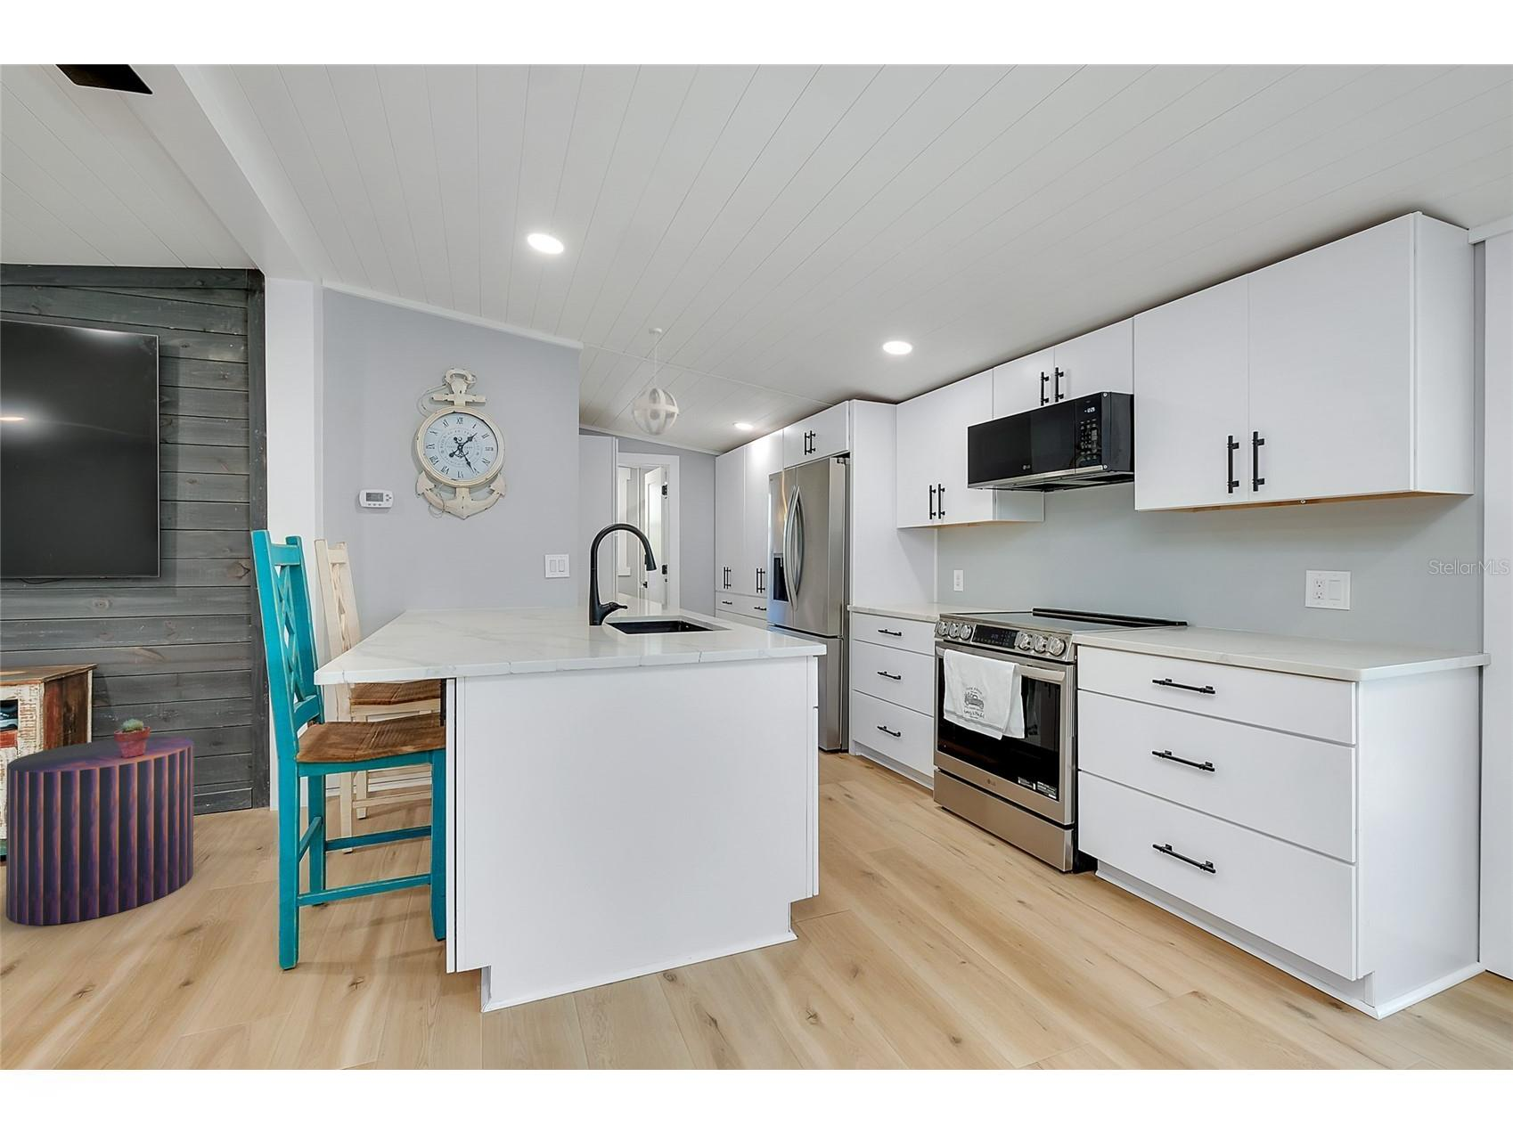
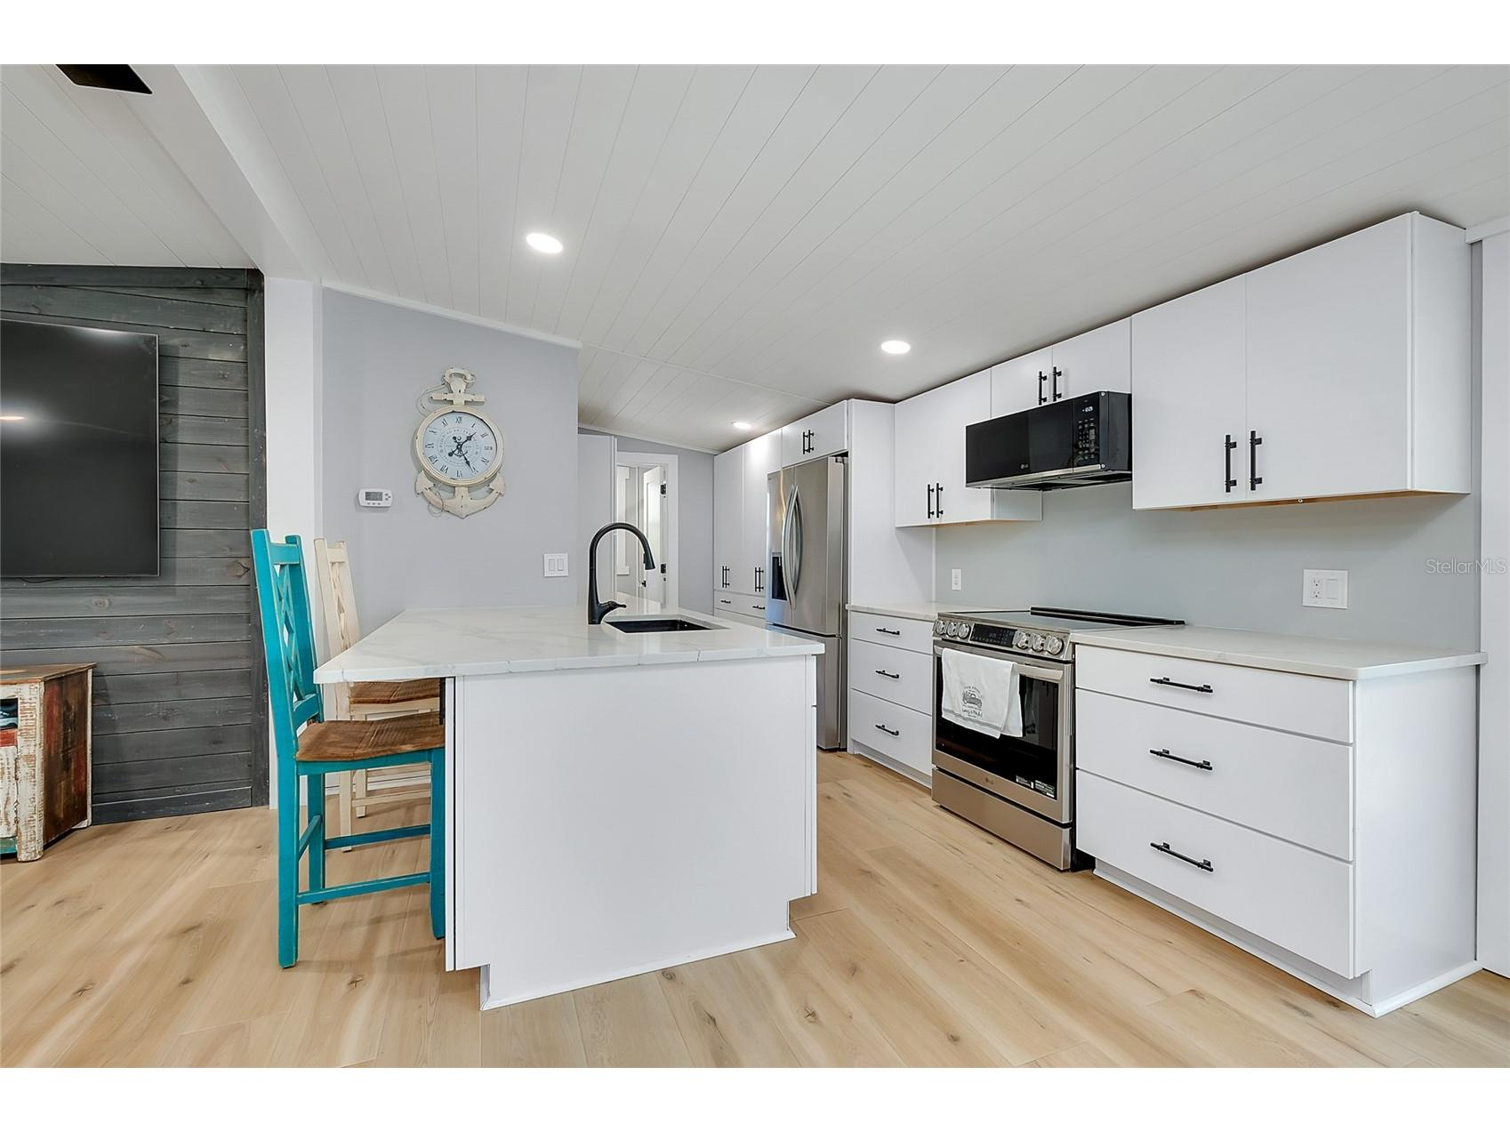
- pendant light (655, 382)
- stool (105, 822)
- potted succulent (132, 736)
